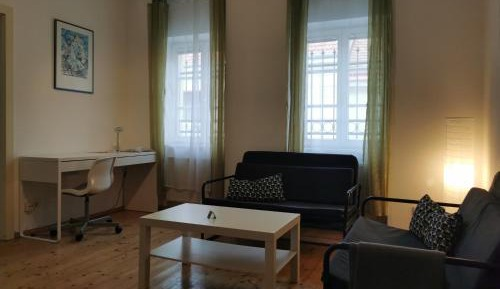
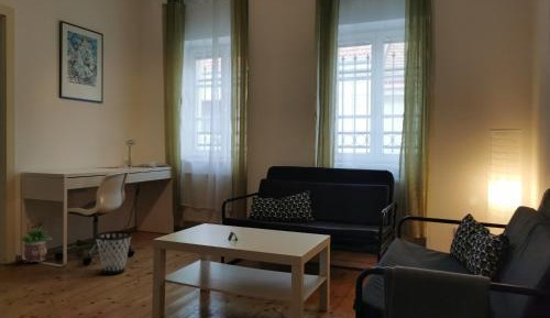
+ potted plant (34, 243)
+ wastebasket (113, 252)
